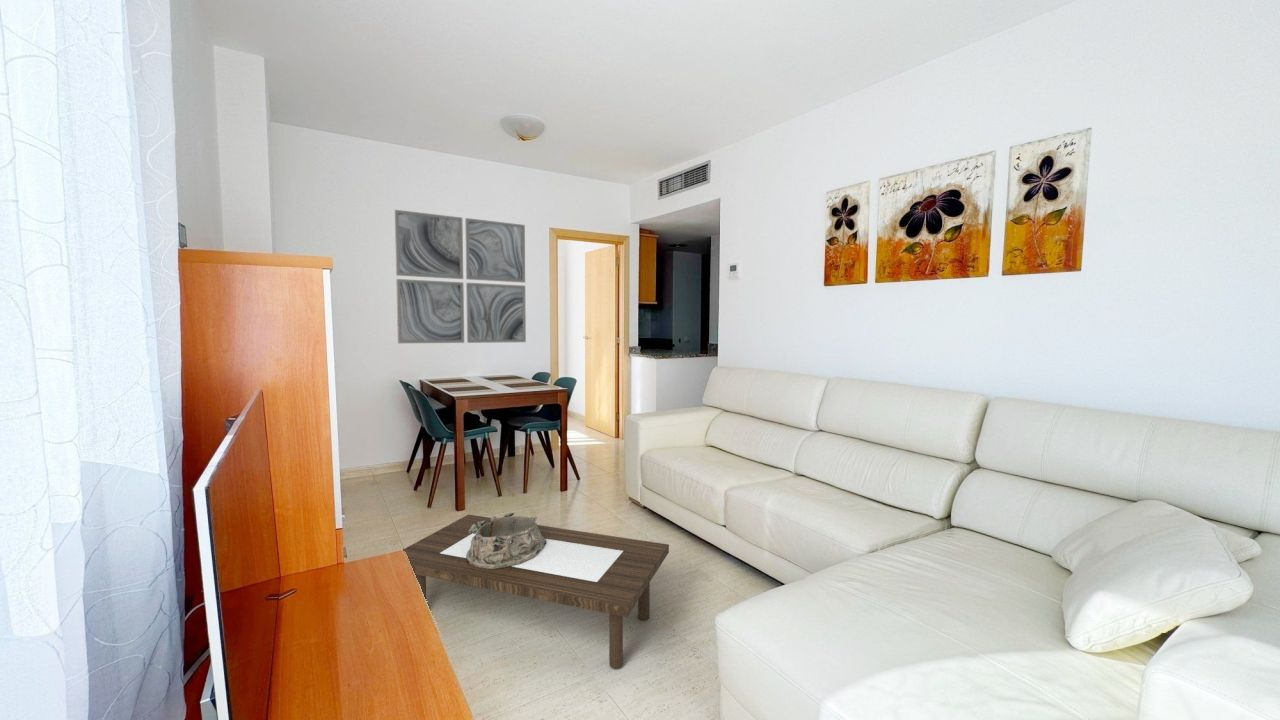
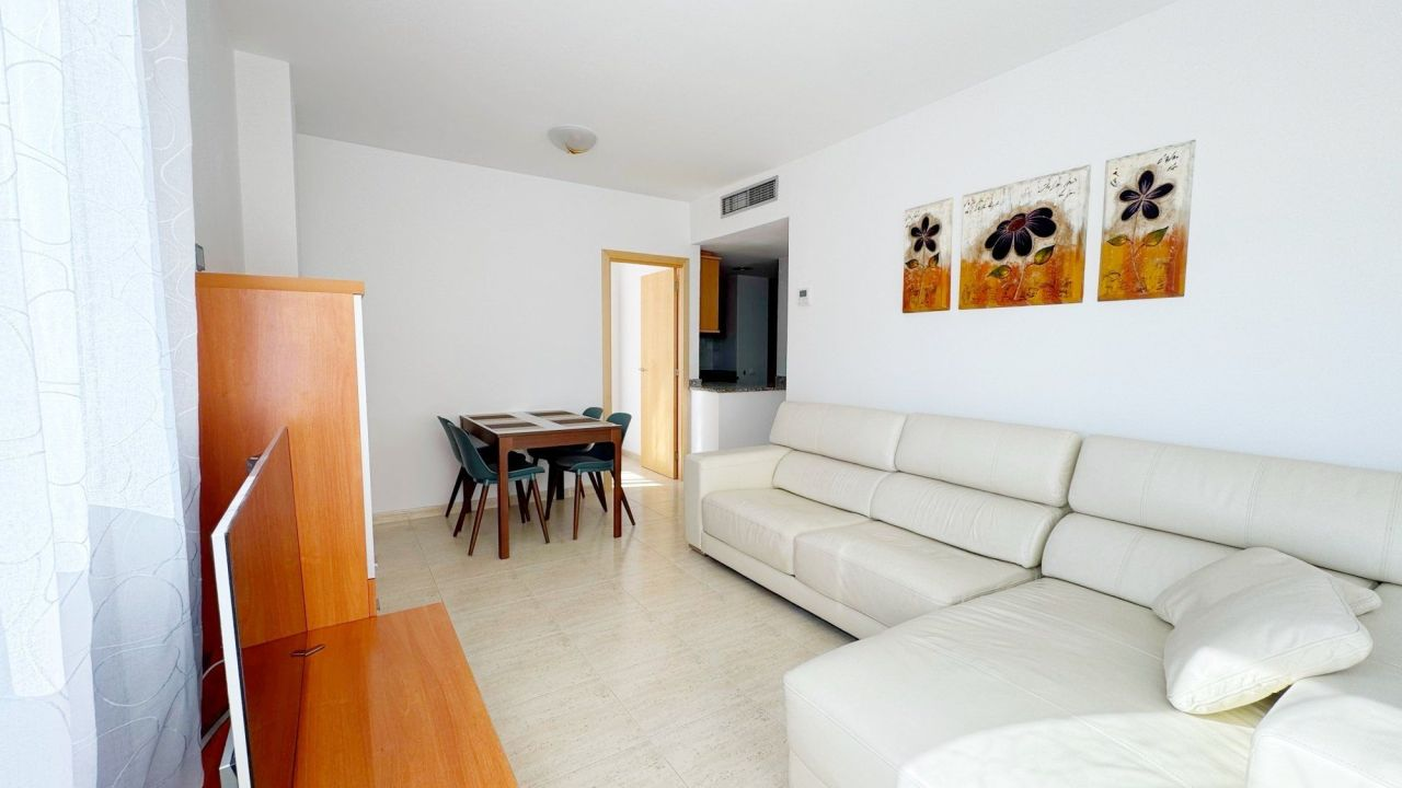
- wall art (462, 282)
- coffee table (532, 584)
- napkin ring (505, 536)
